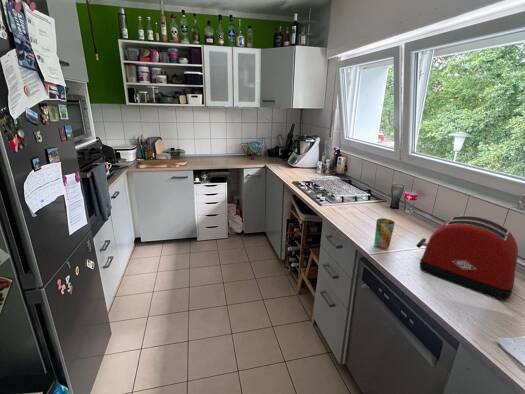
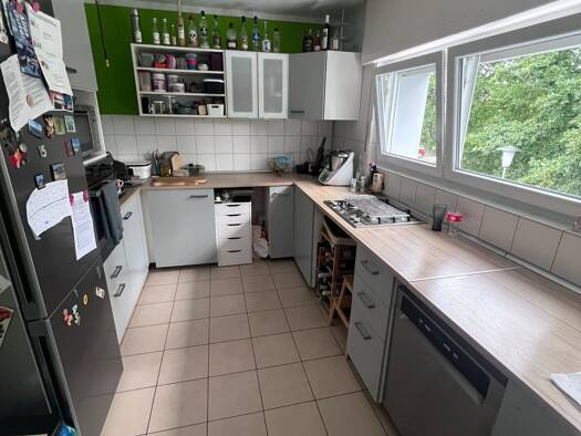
- cup (383, 233)
- toaster (470, 249)
